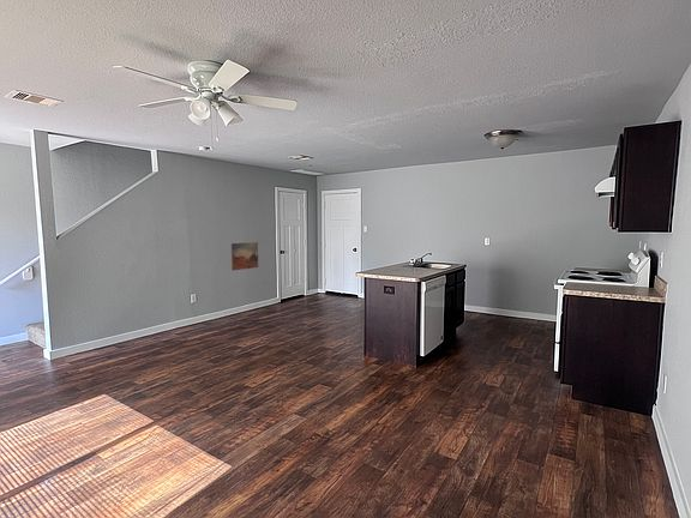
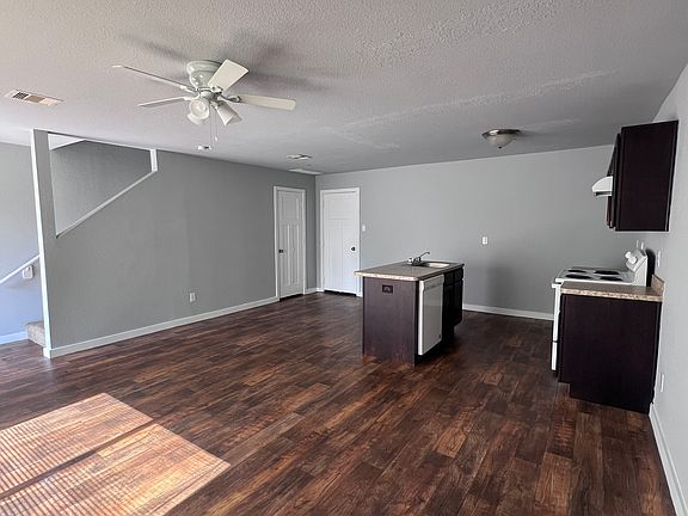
- wall art (245, 255)
